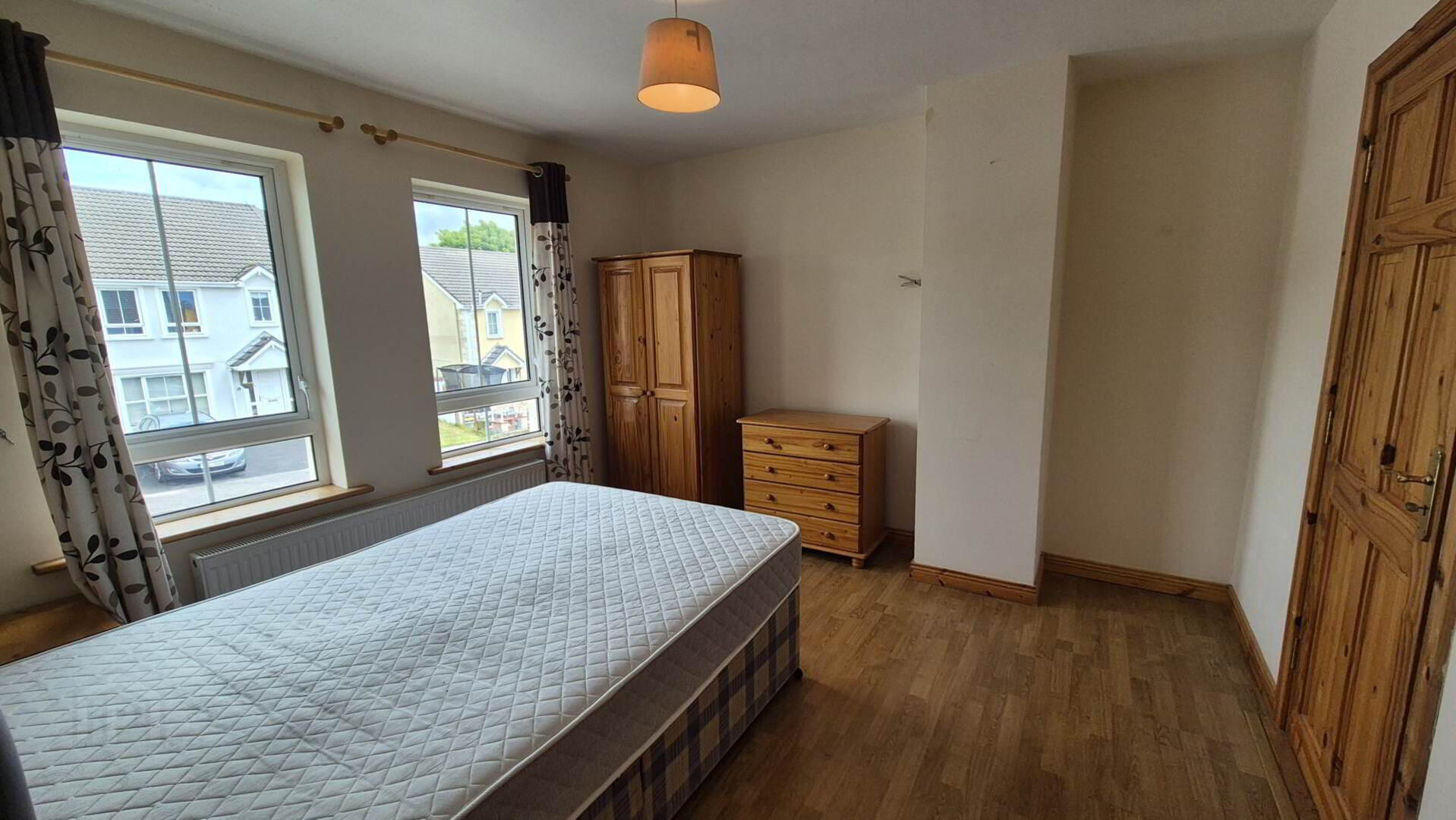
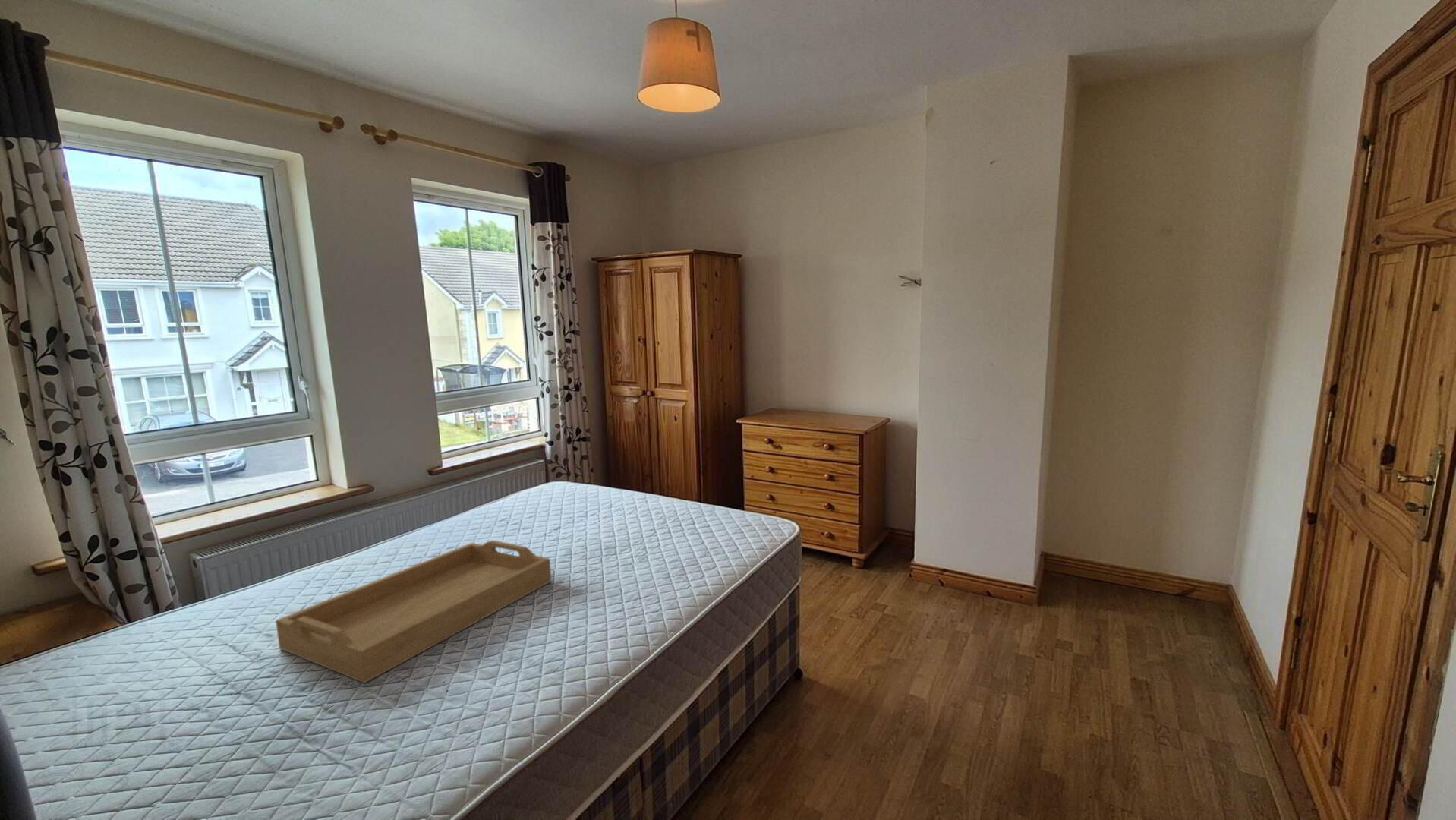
+ serving tray (428, 594)
